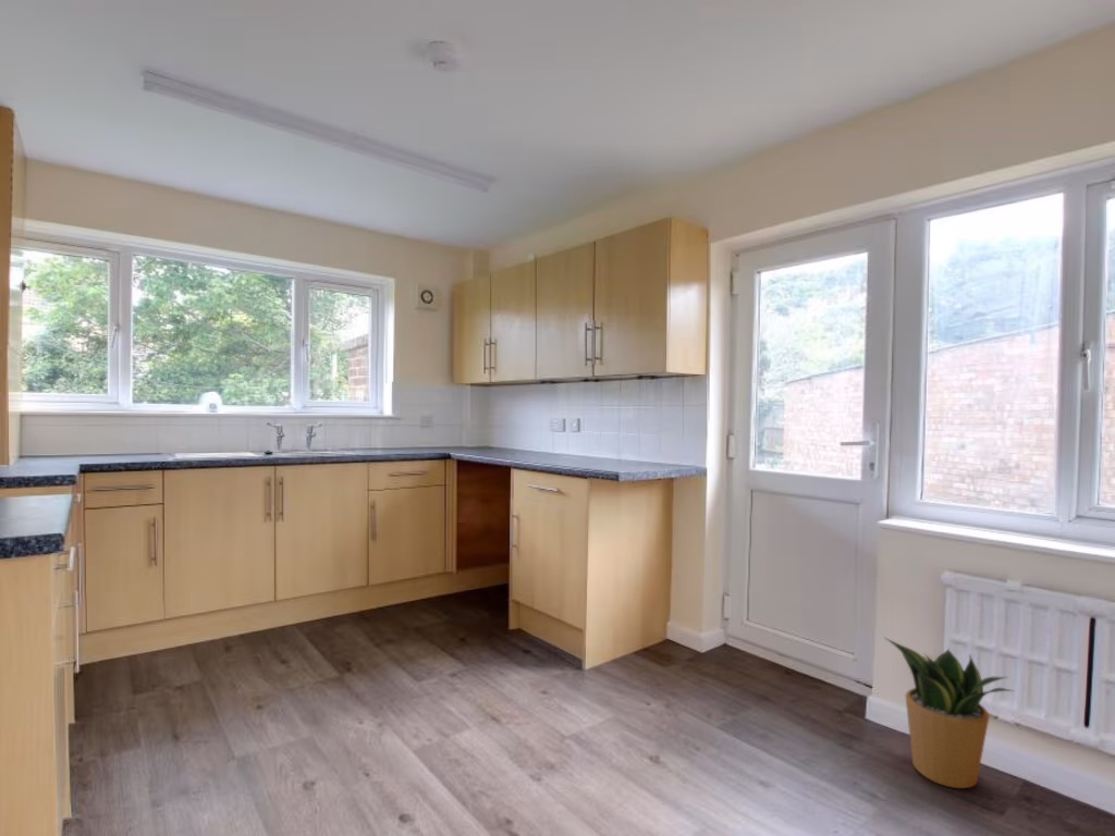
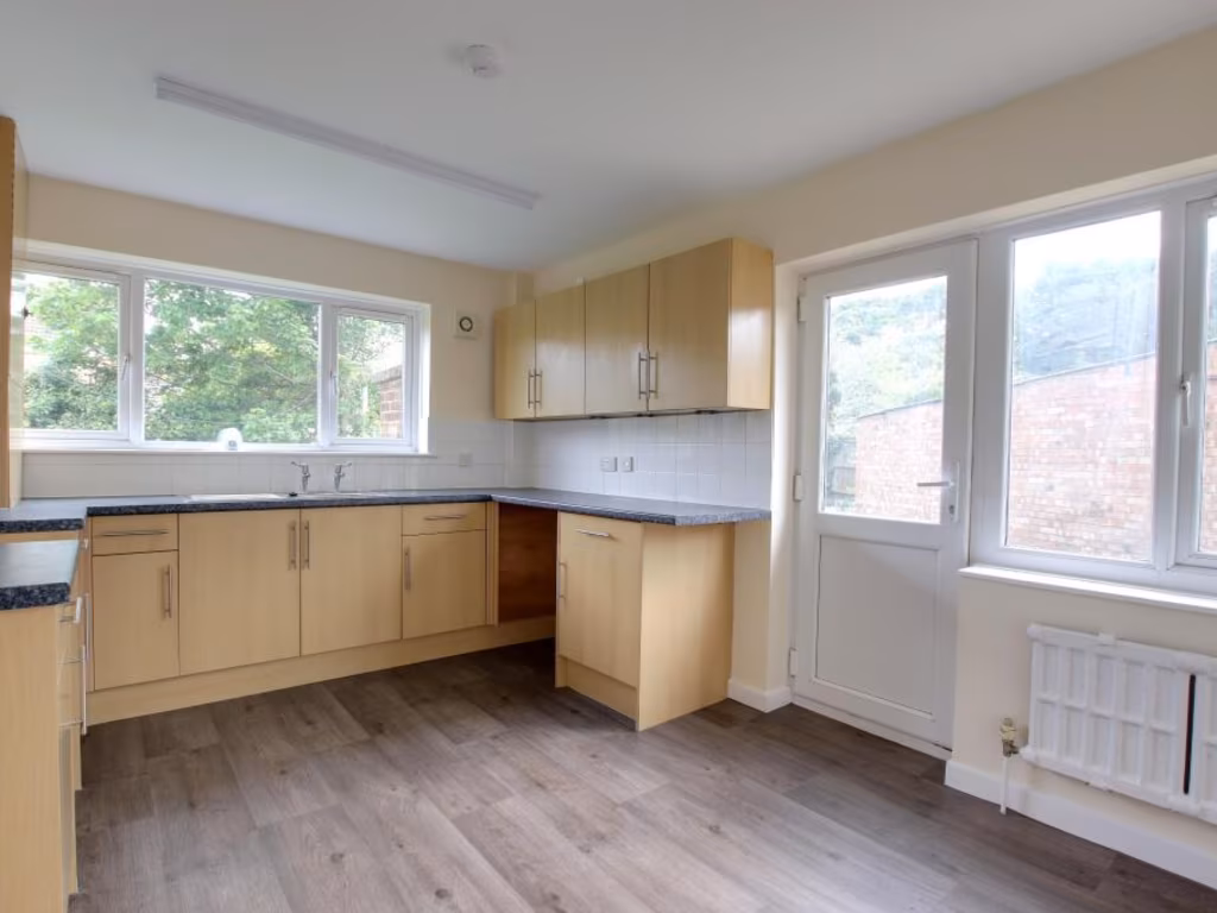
- potted plant (944, 714)
